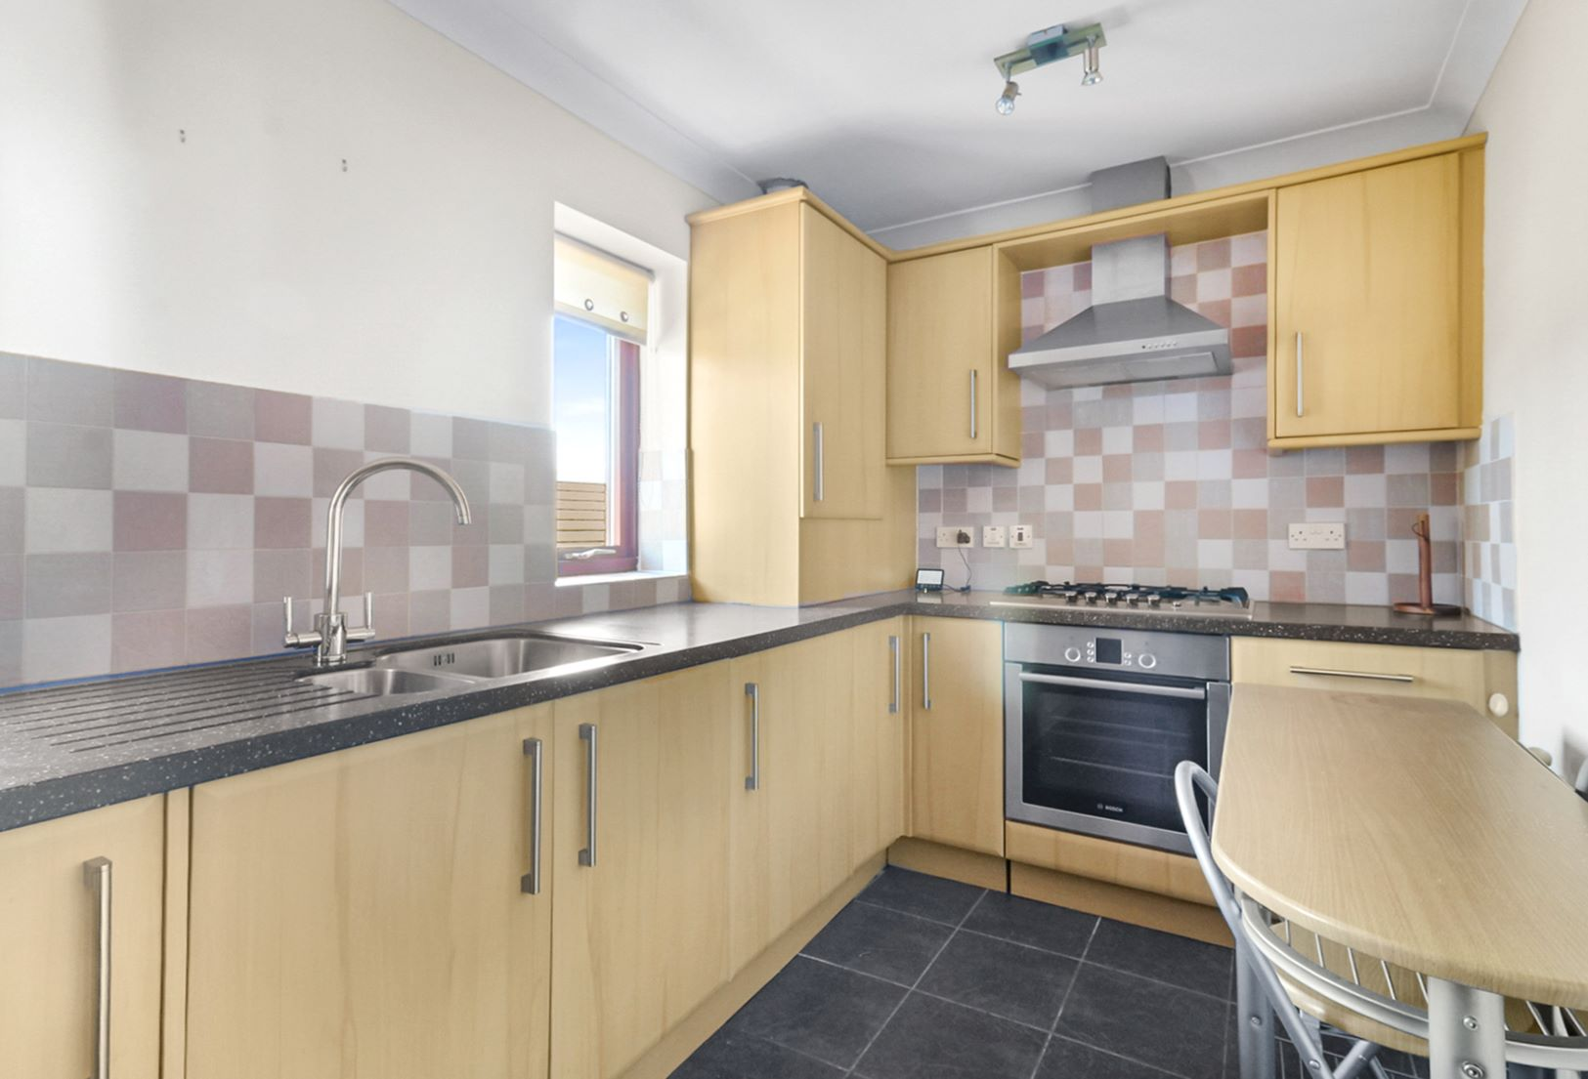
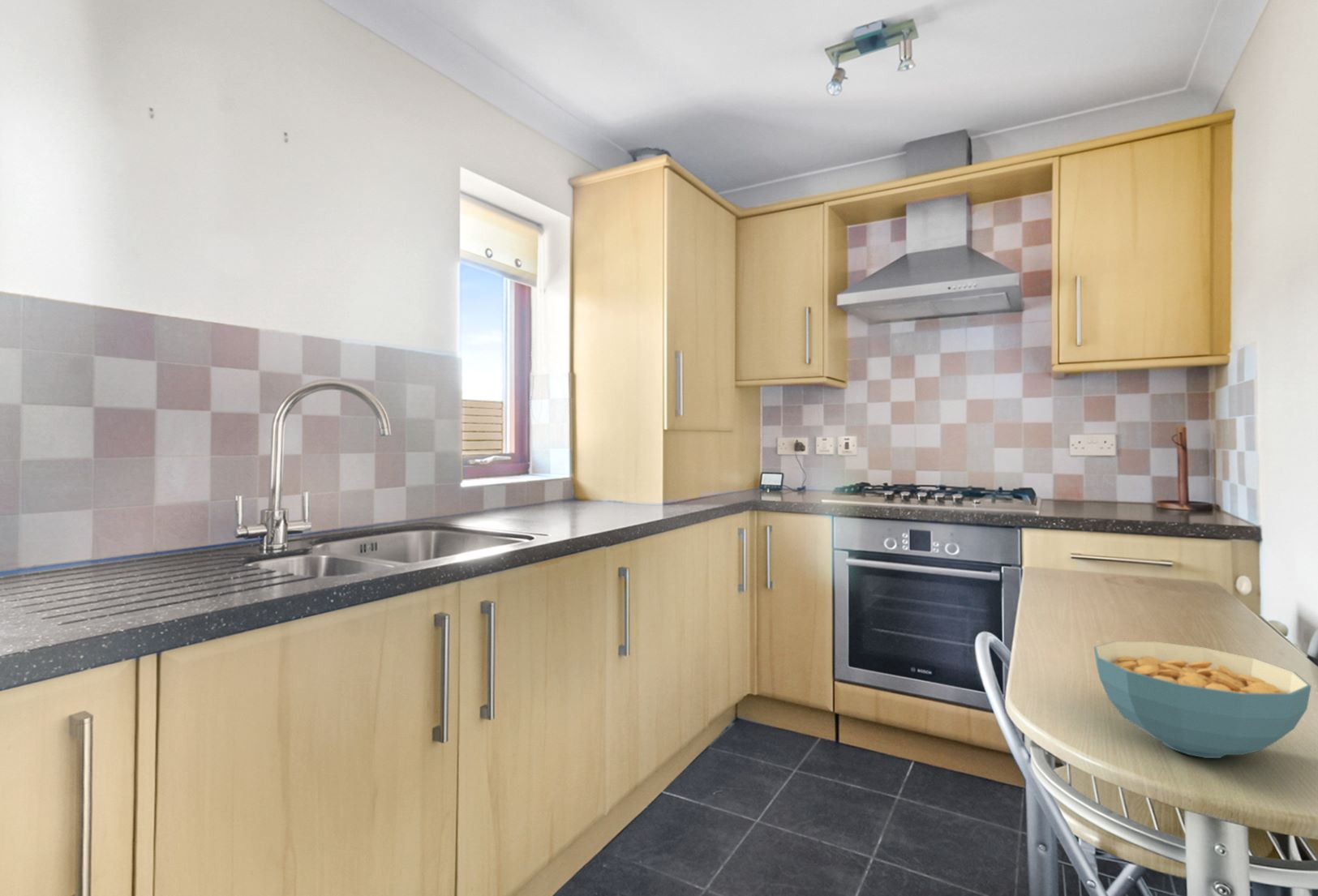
+ cereal bowl (1192, 705)
